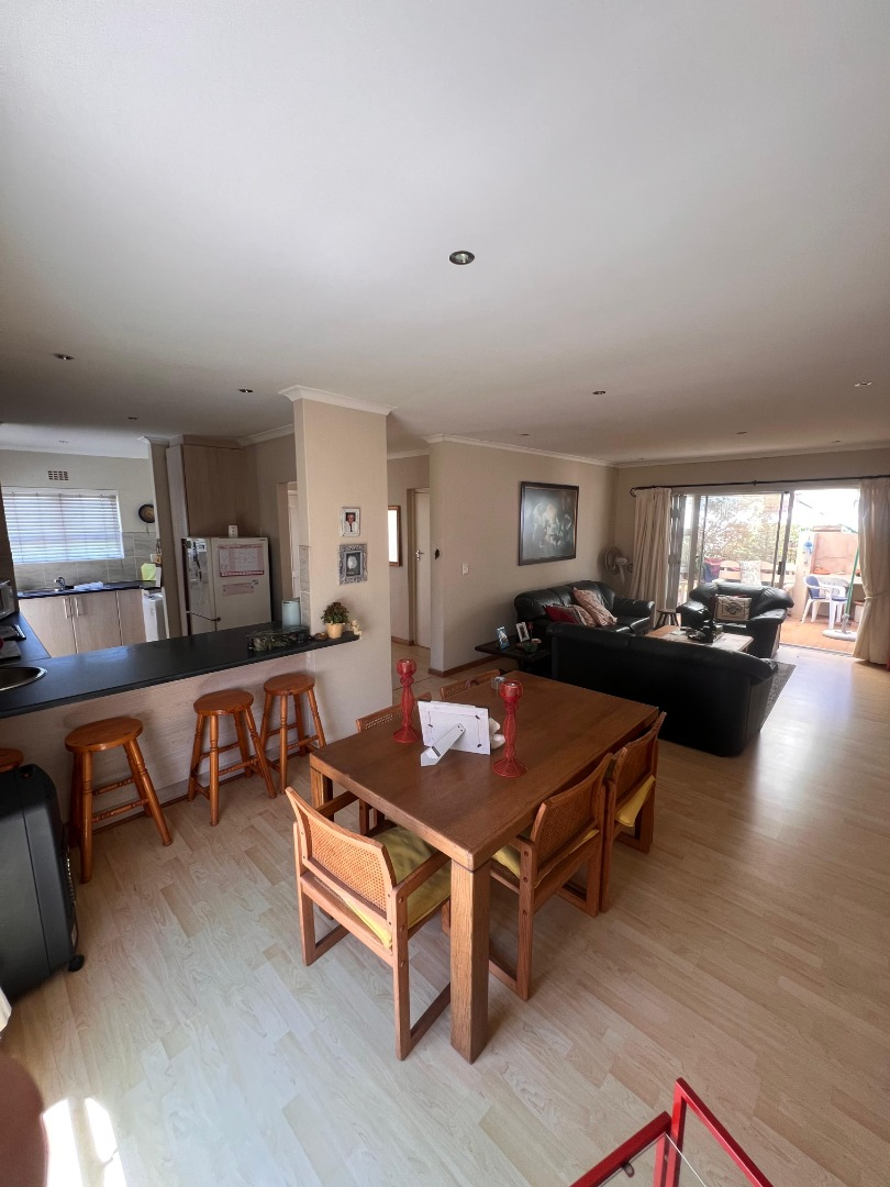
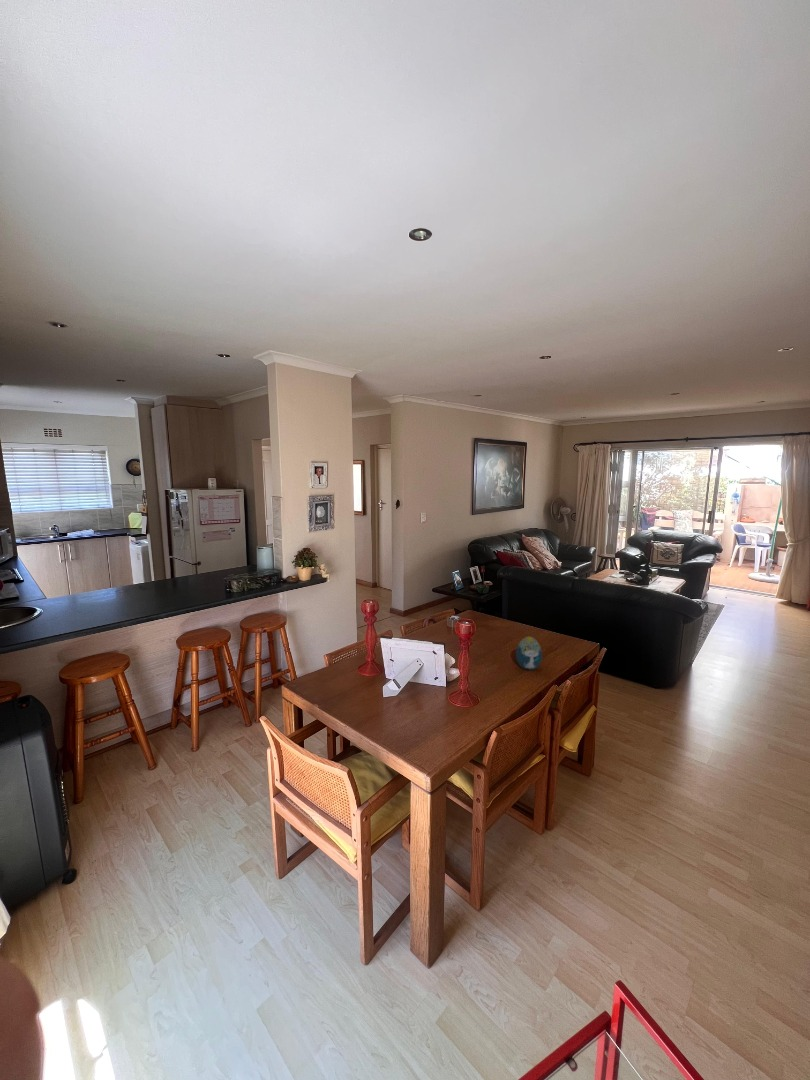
+ decorative egg (529, 651)
